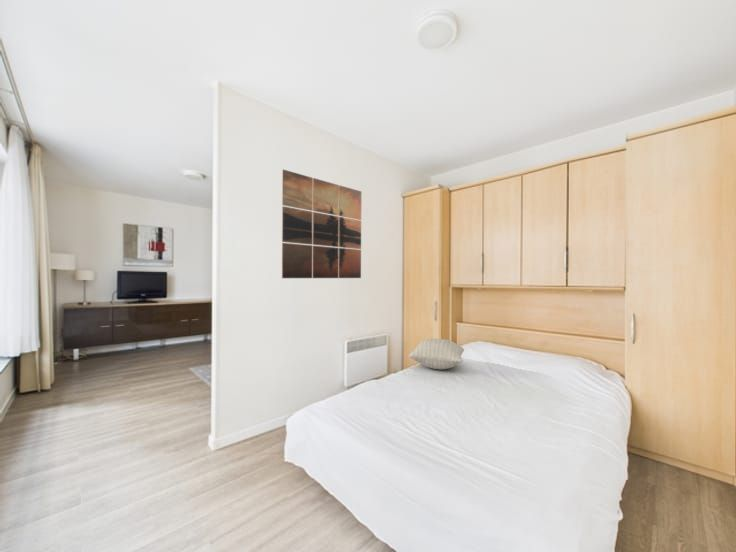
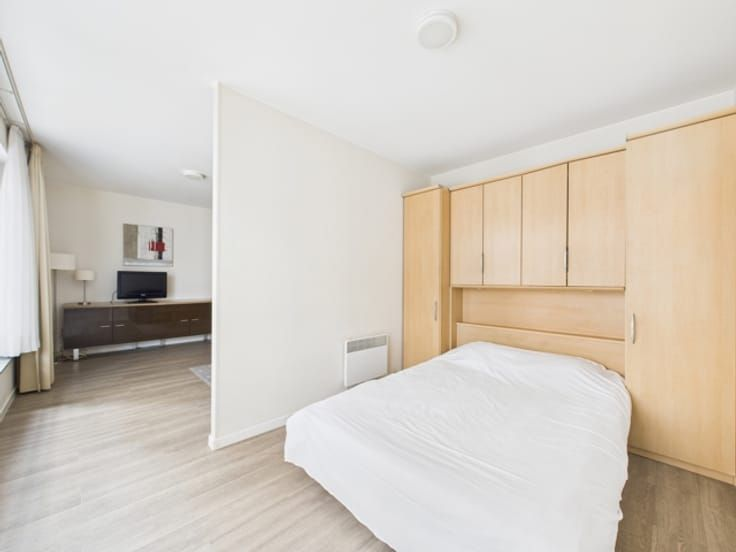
- wall art (326, 230)
- pillow (437, 352)
